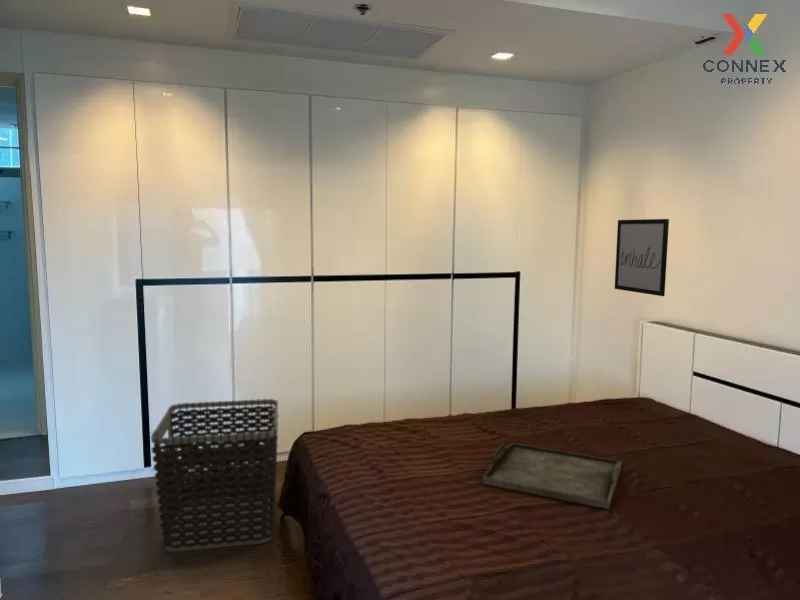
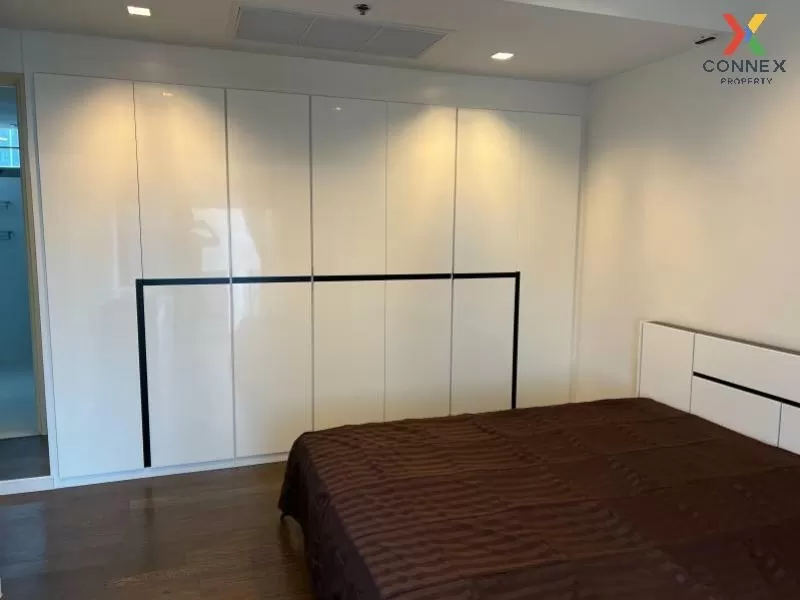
- clothes hamper (221, 469)
- wall art (640, 256)
- serving tray (554, 466)
